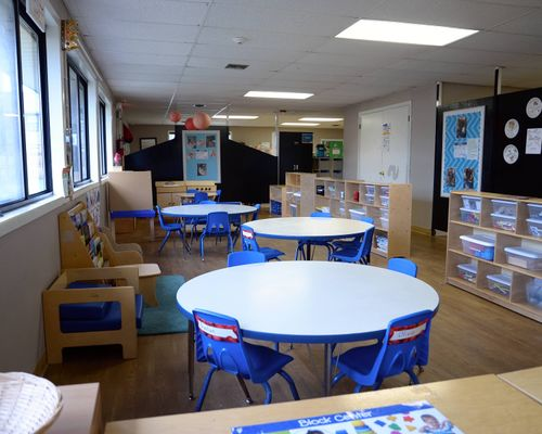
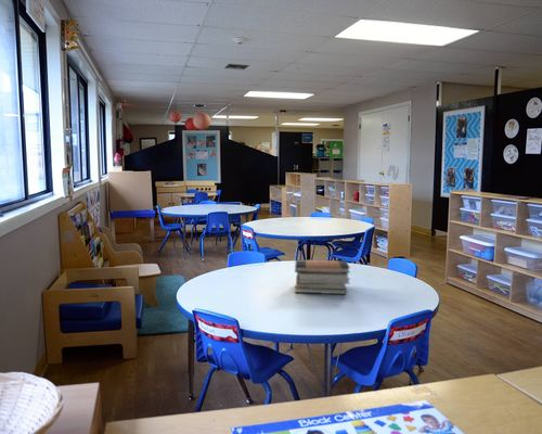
+ book stack (321, 276)
